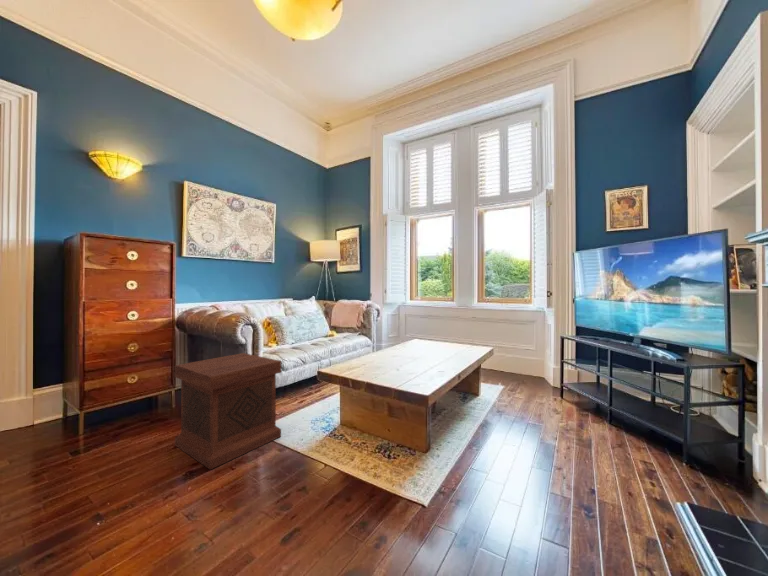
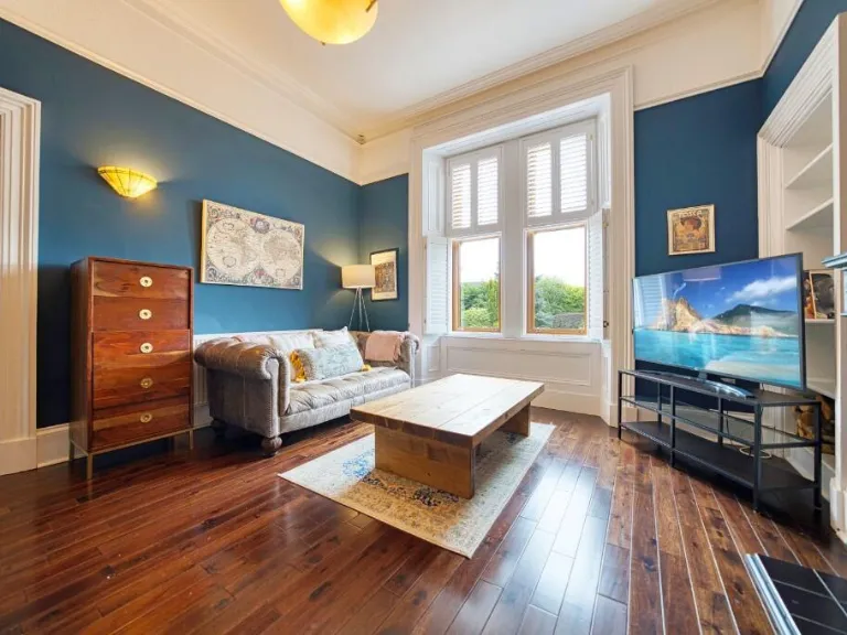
- side table (229, 401)
